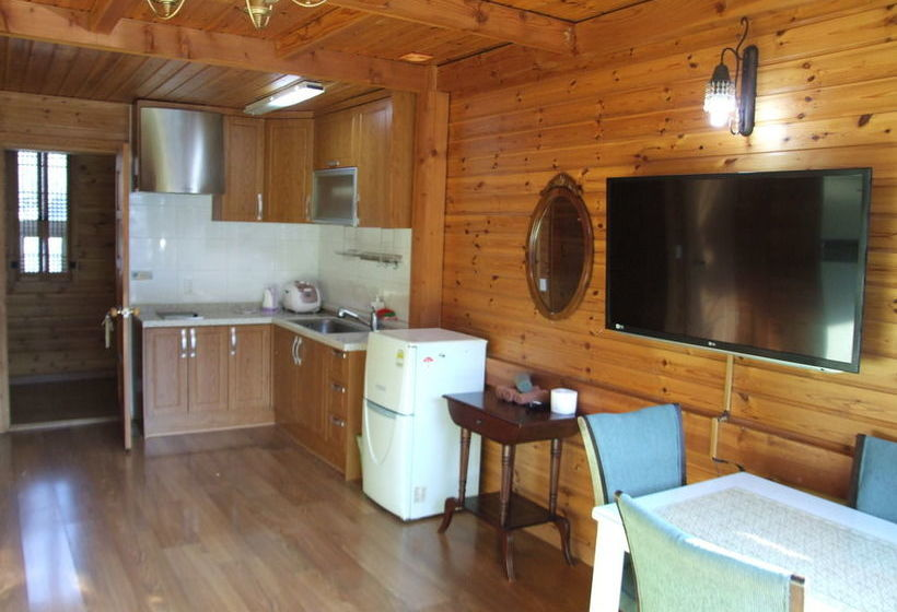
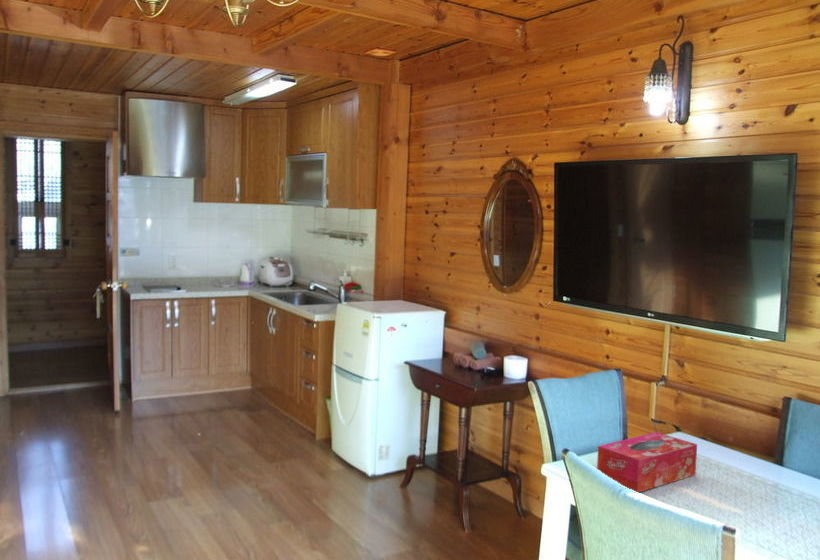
+ tissue box (647, 460)
